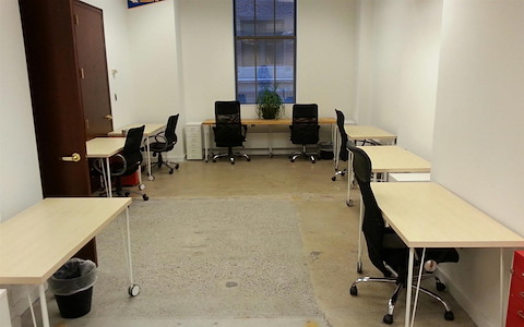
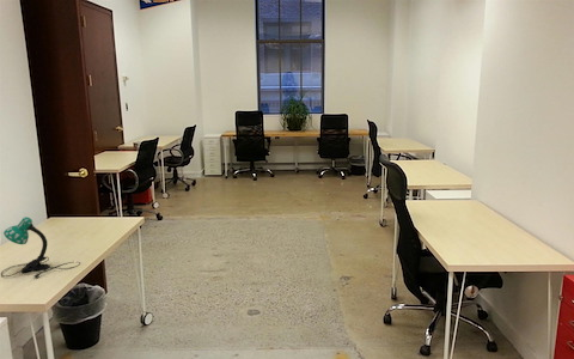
+ desk lamp (42, 247)
